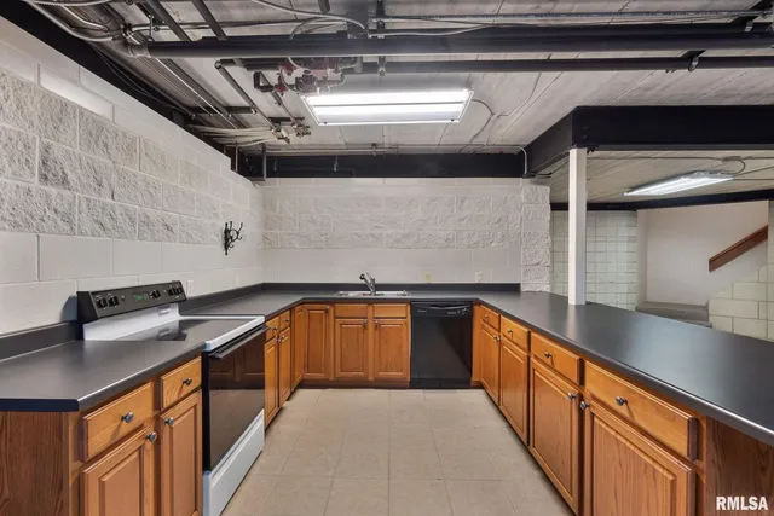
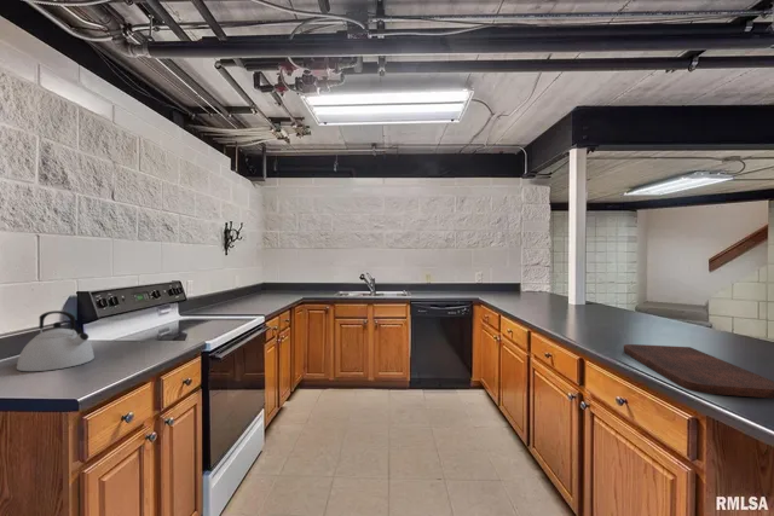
+ cutting board (689, 365)
+ kettle (58, 336)
